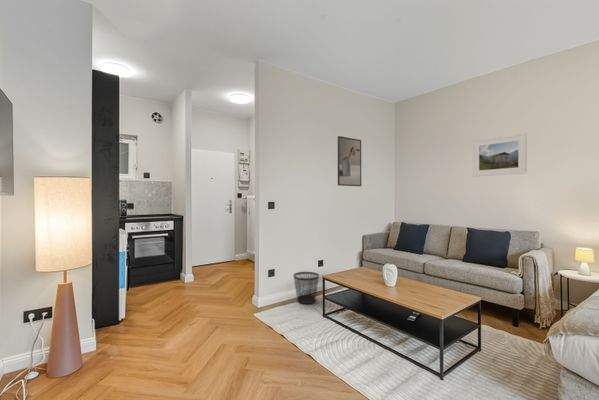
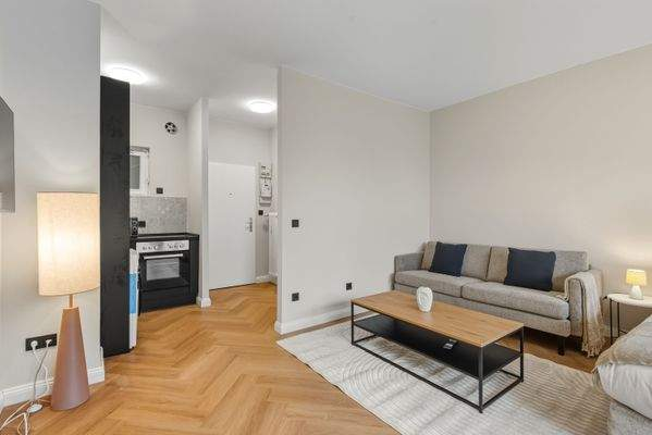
- wastebasket (306, 288)
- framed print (498, 156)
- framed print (349, 162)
